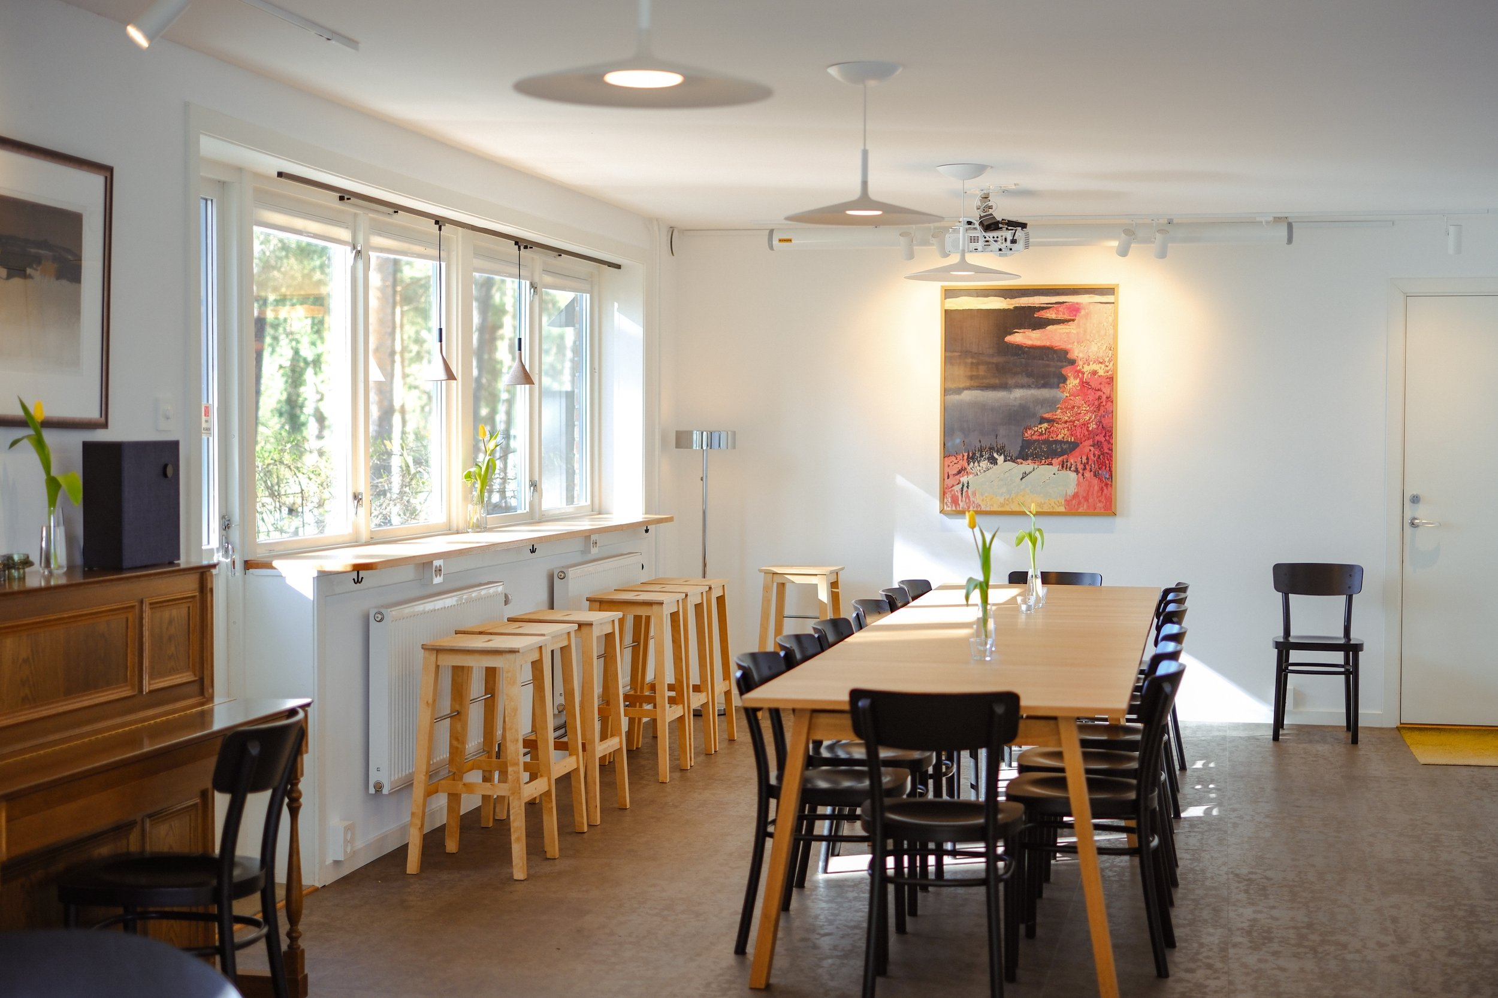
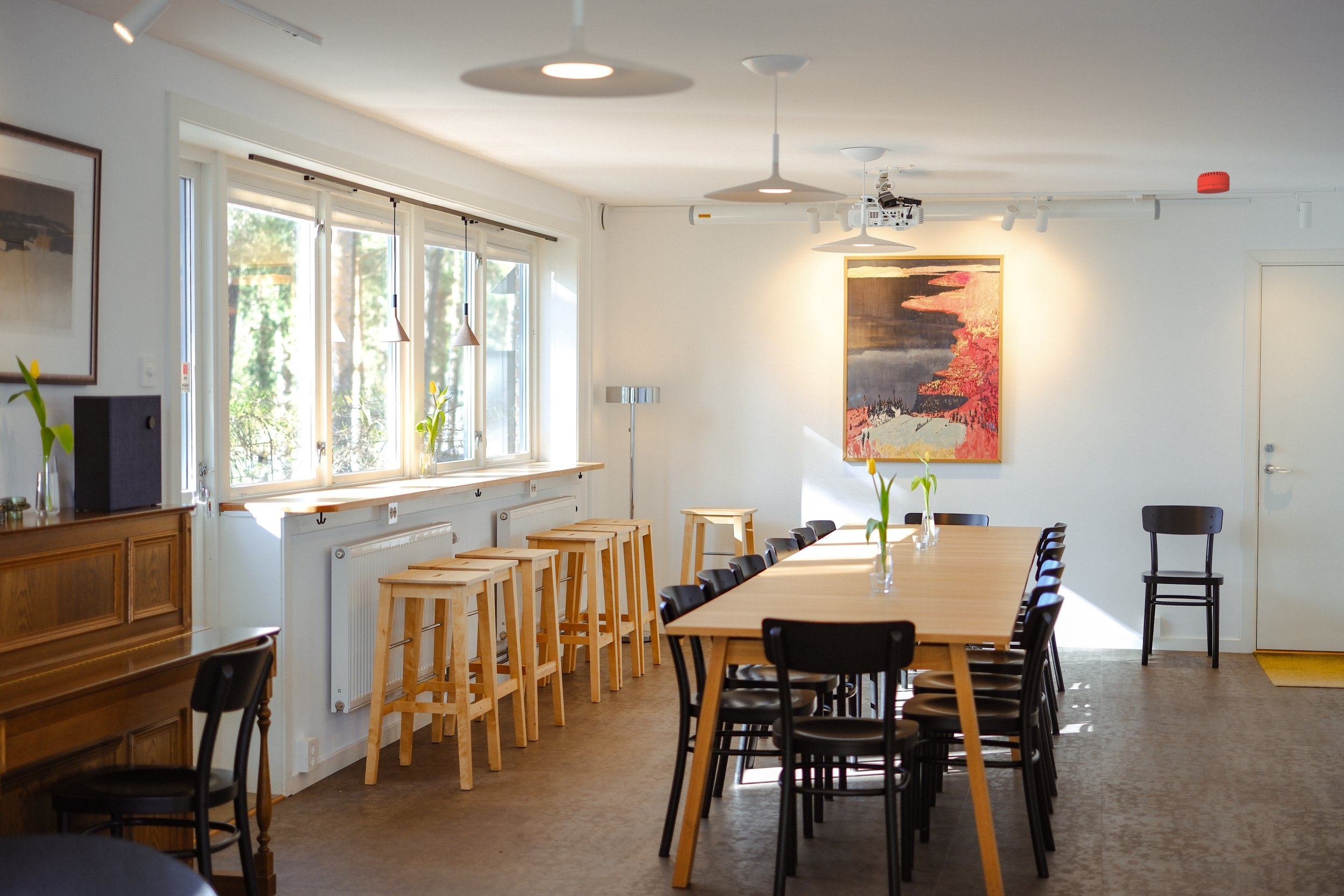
+ smoke detector (1213, 182)
